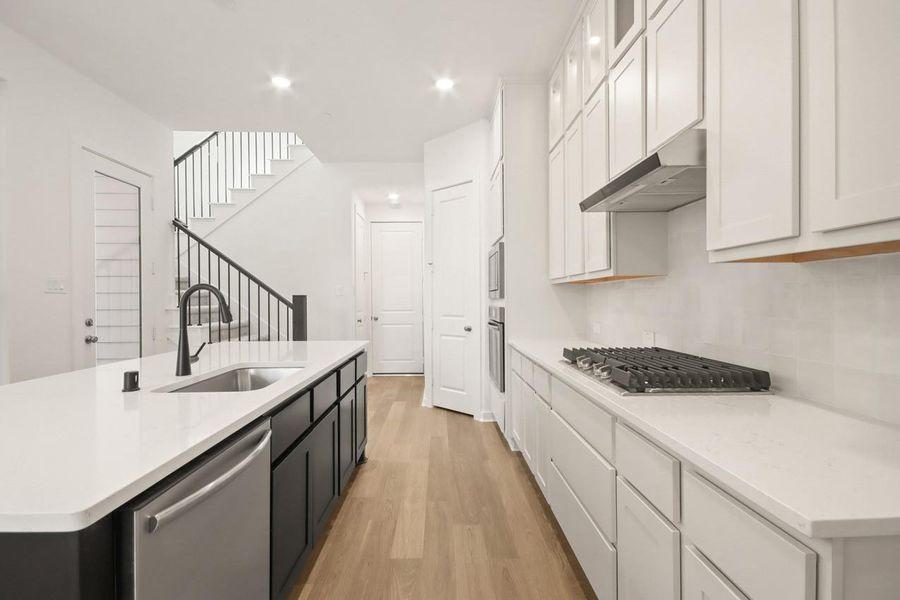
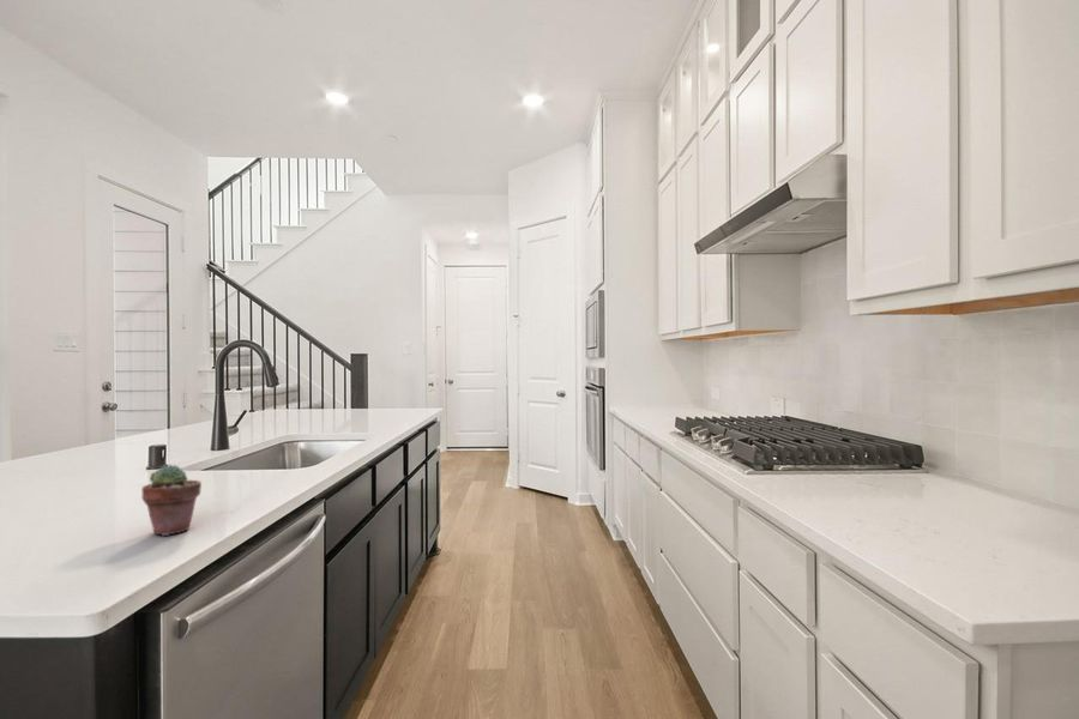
+ potted succulent (171, 497)
